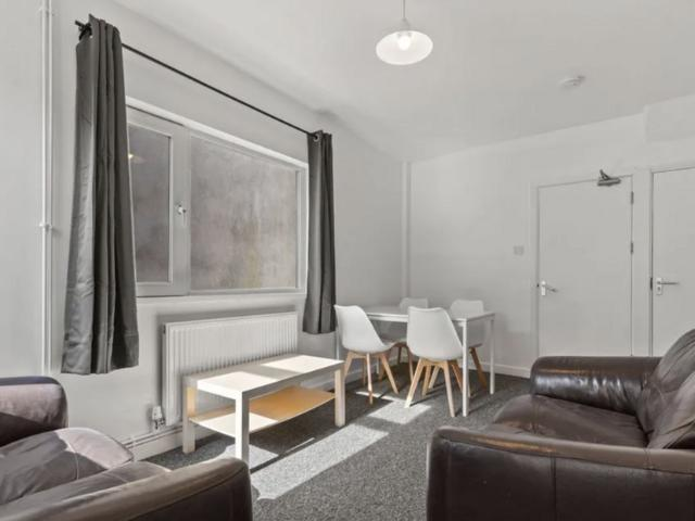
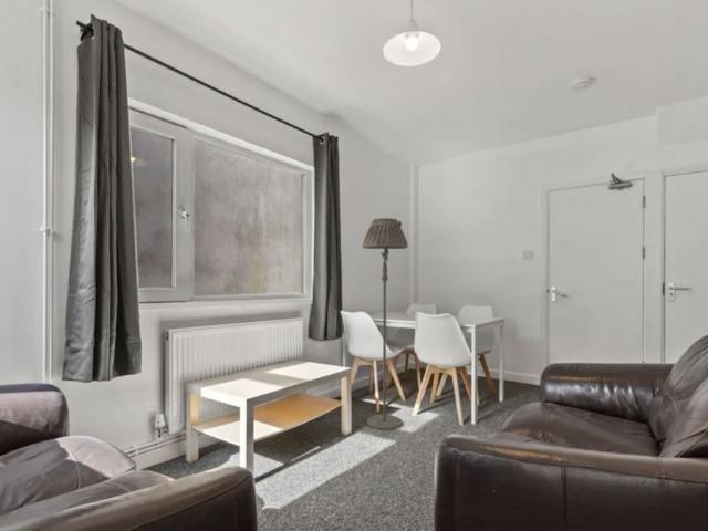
+ floor lamp (384, 321)
